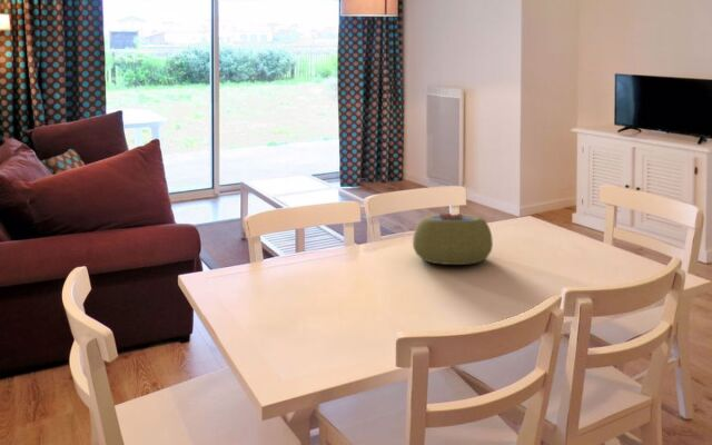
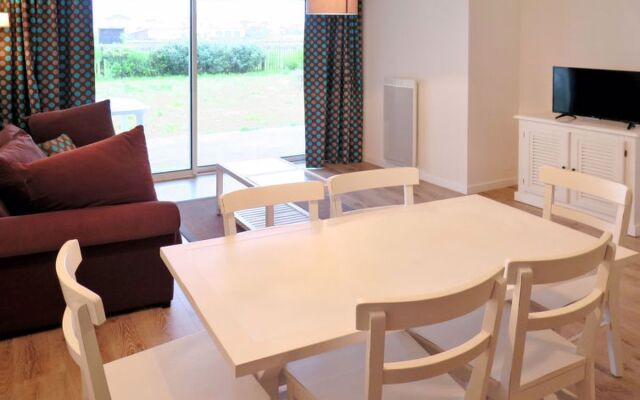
- plant pot (452, 237)
